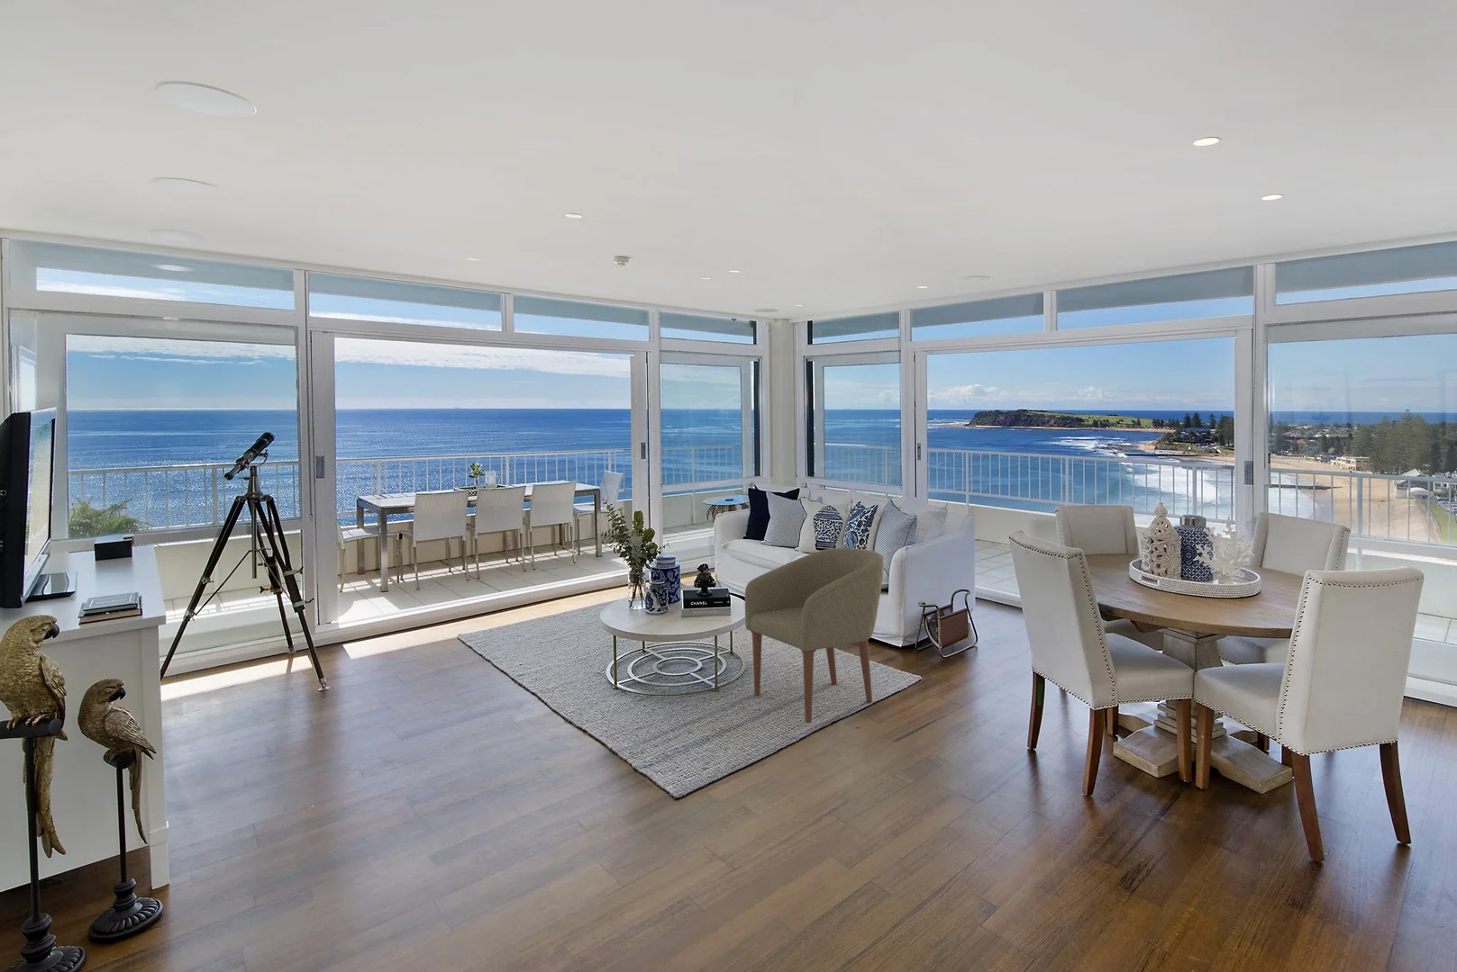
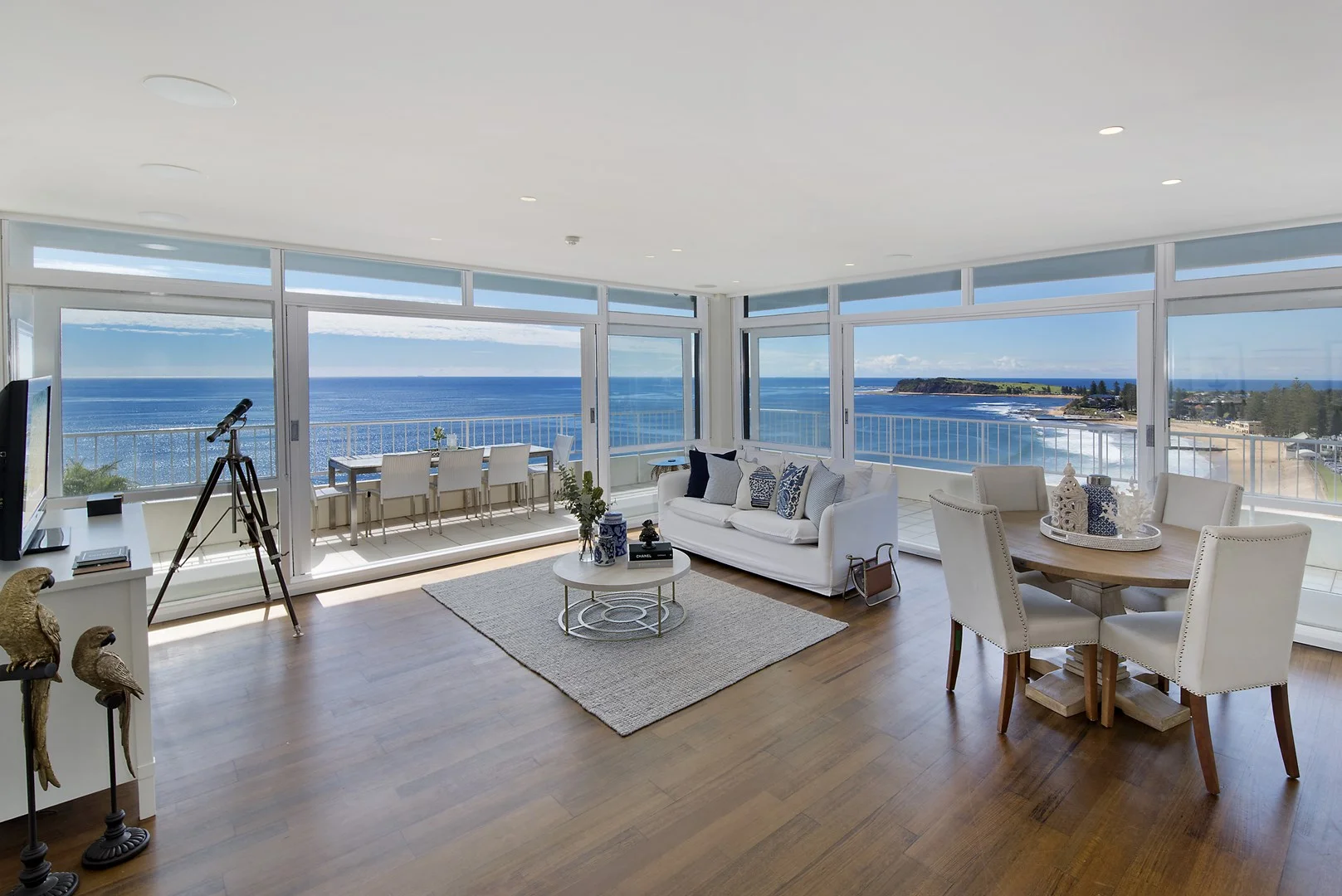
- chair (821, 626)
